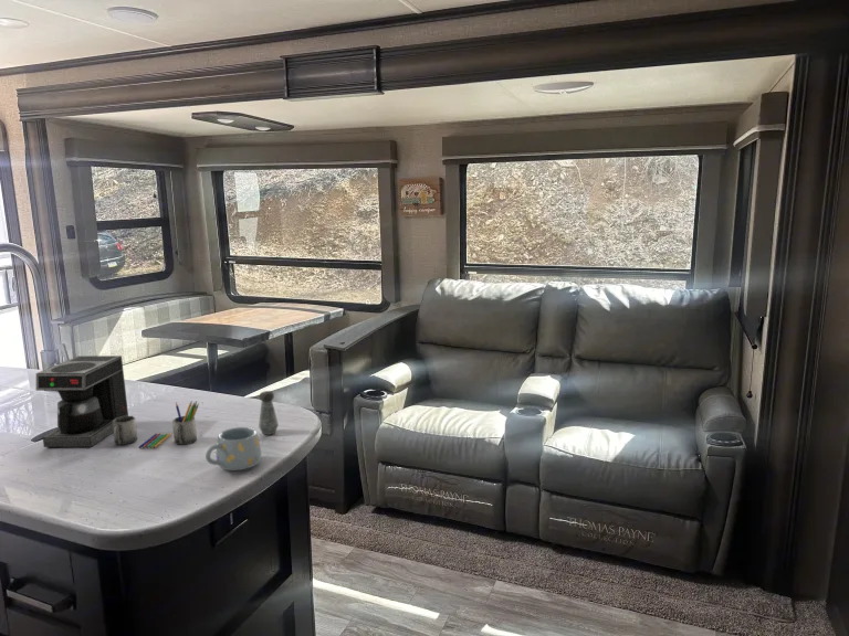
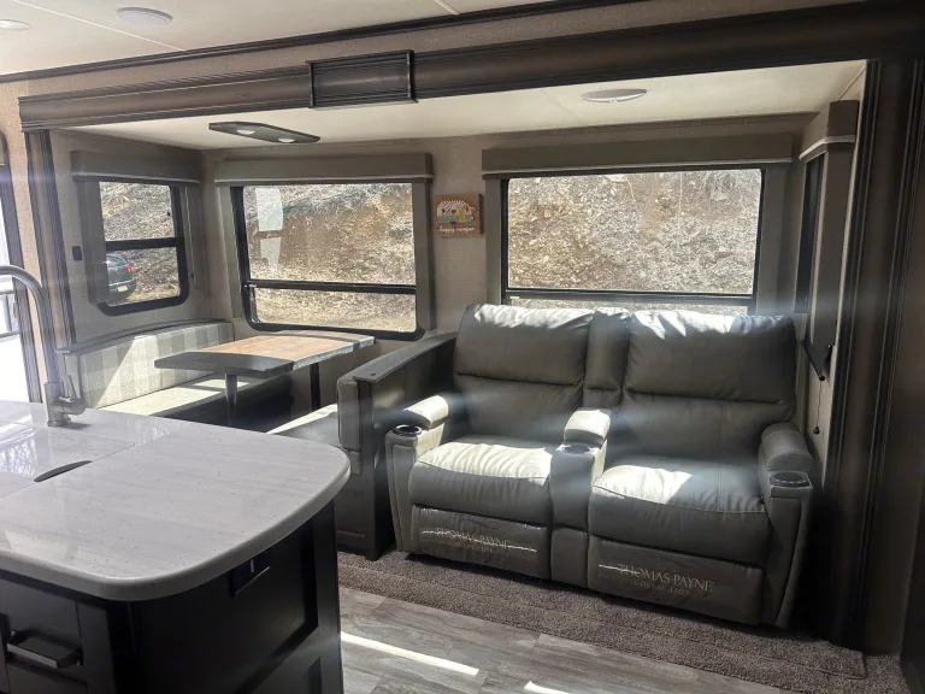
- salt shaker (268, 412)
- coffee maker (126, 400)
- mug (232, 452)
